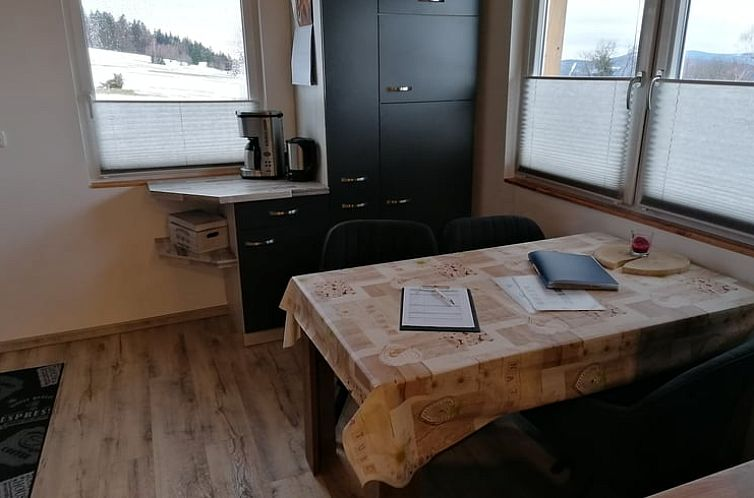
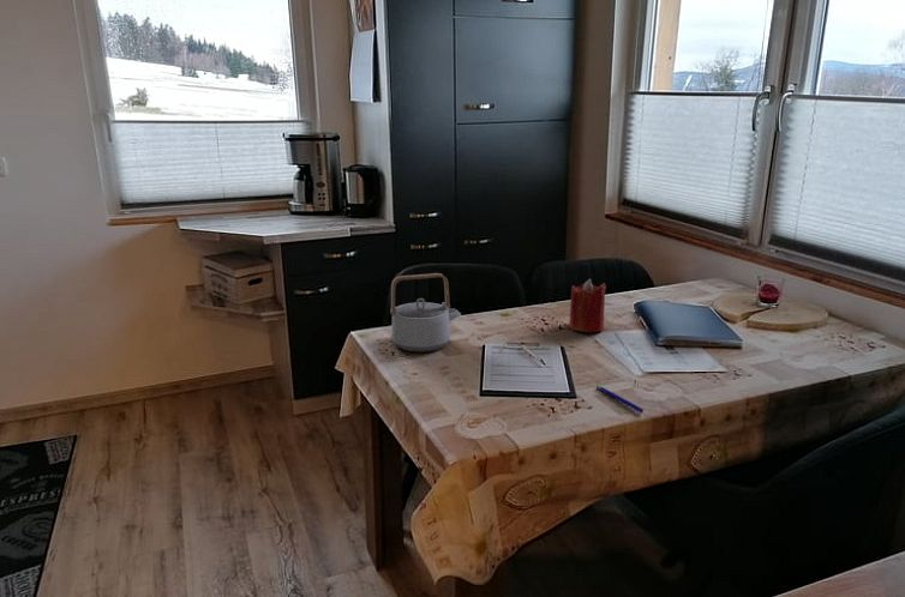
+ candle (587, 303)
+ teapot (426, 309)
+ pen (618, 398)
